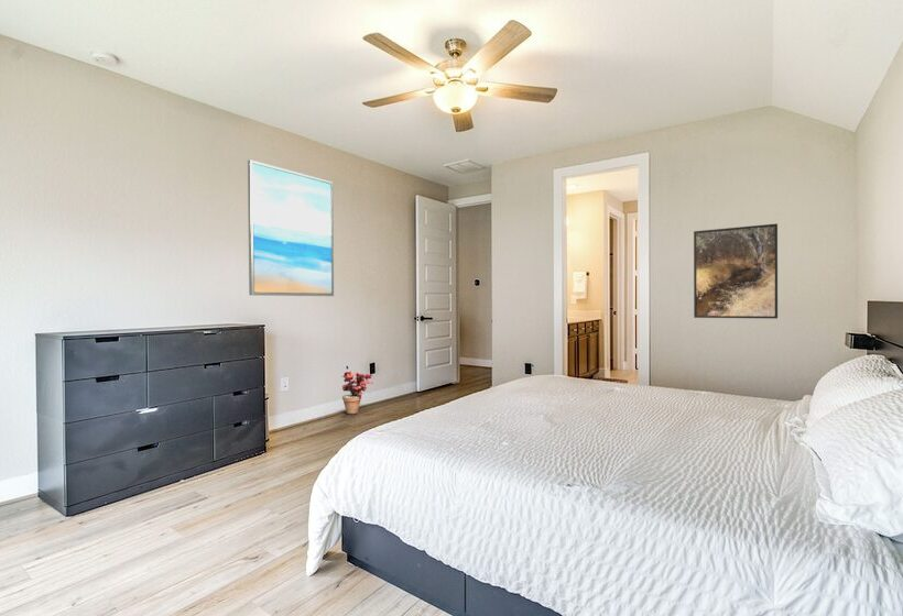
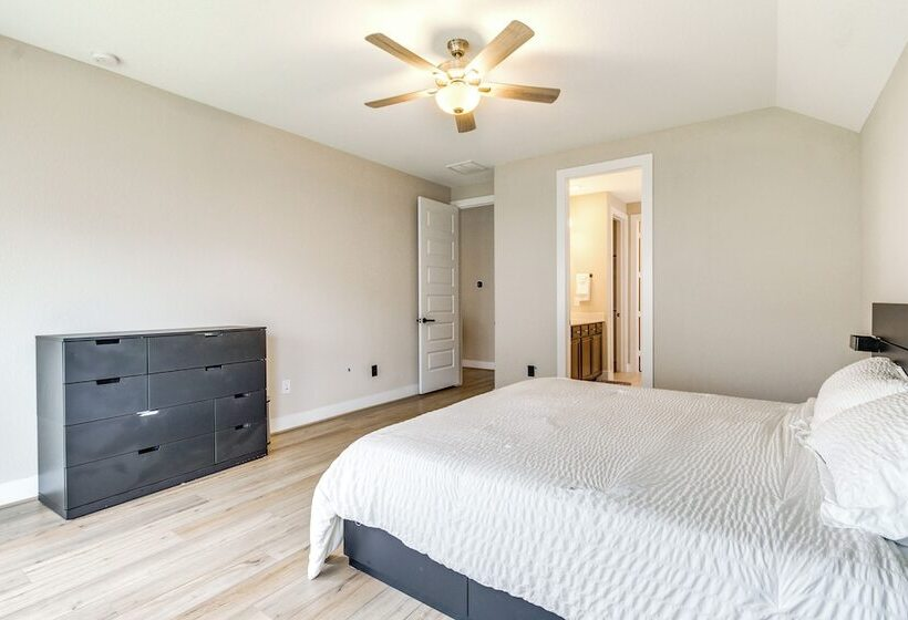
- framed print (733, 273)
- potted plant (355, 392)
- wall art (294, 233)
